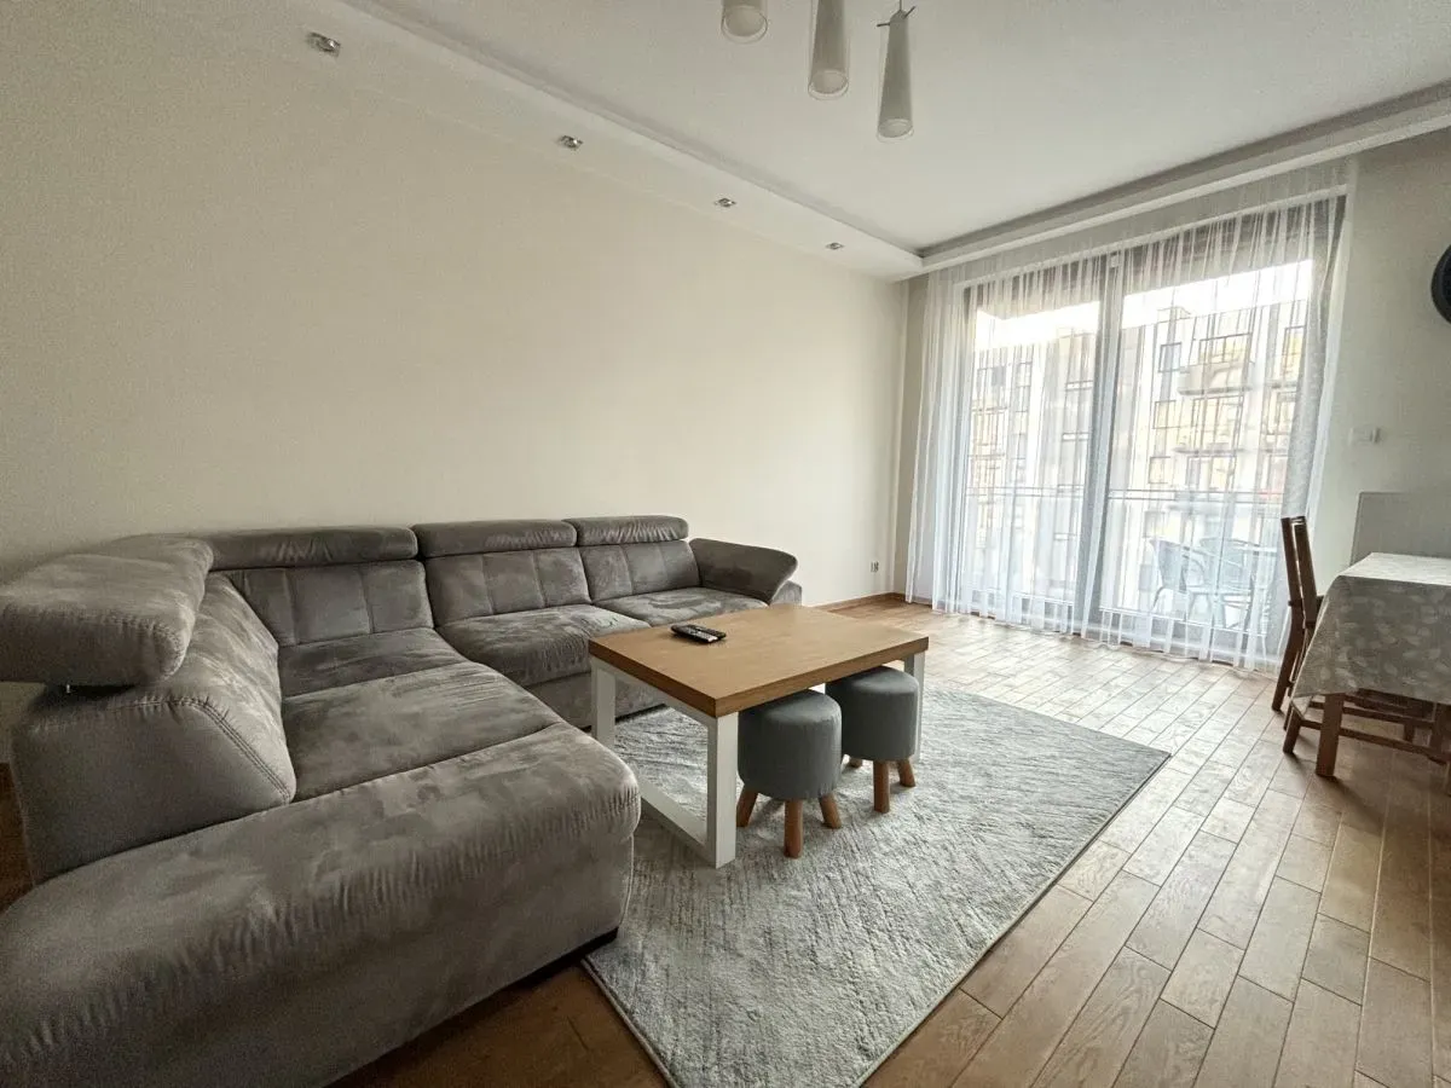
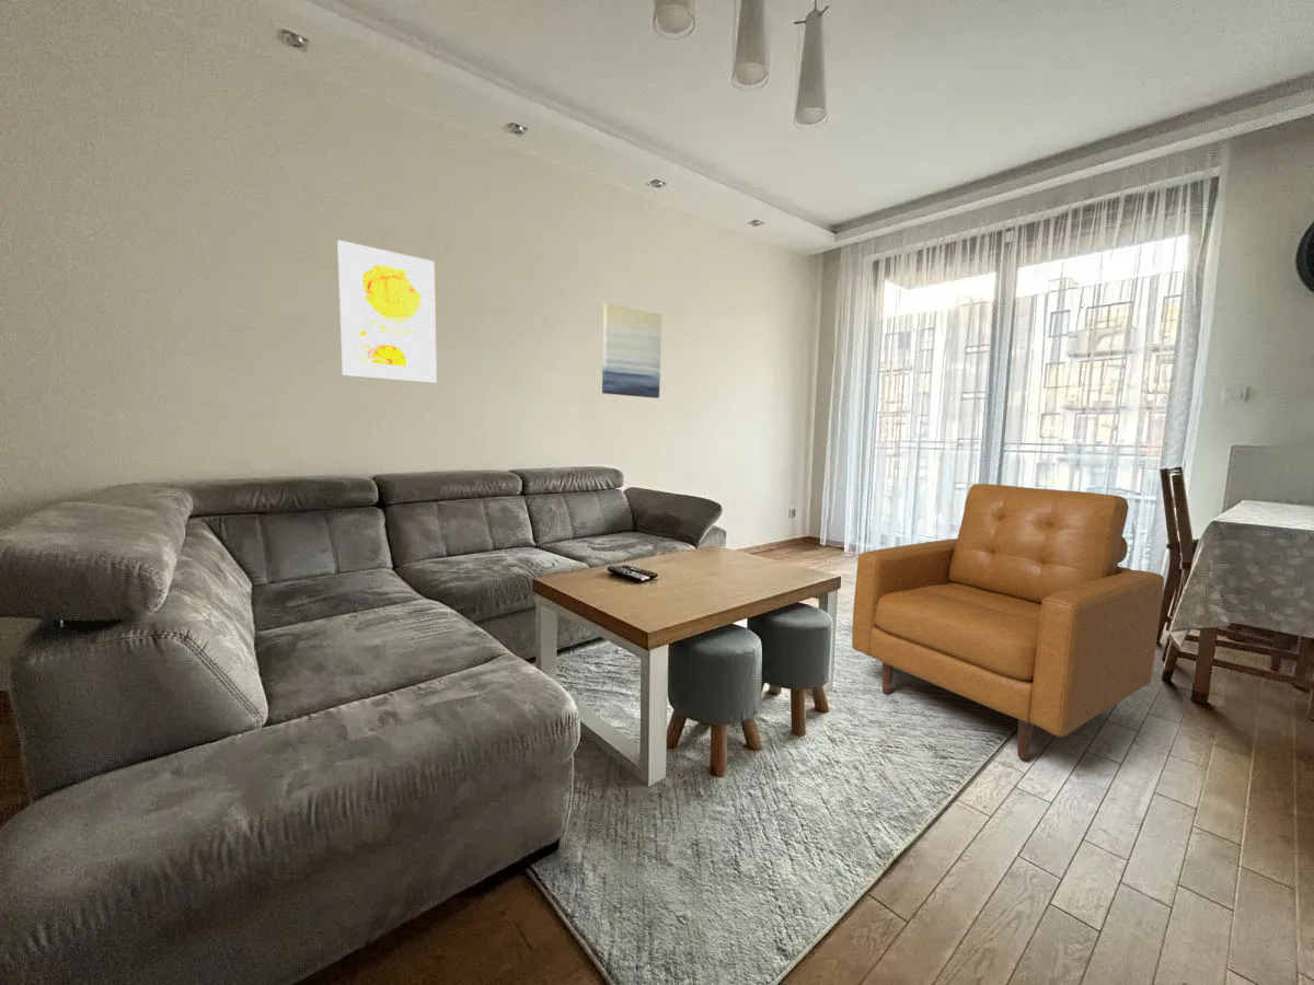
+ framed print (390, 316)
+ chair (999, 596)
+ wall art (632, 352)
